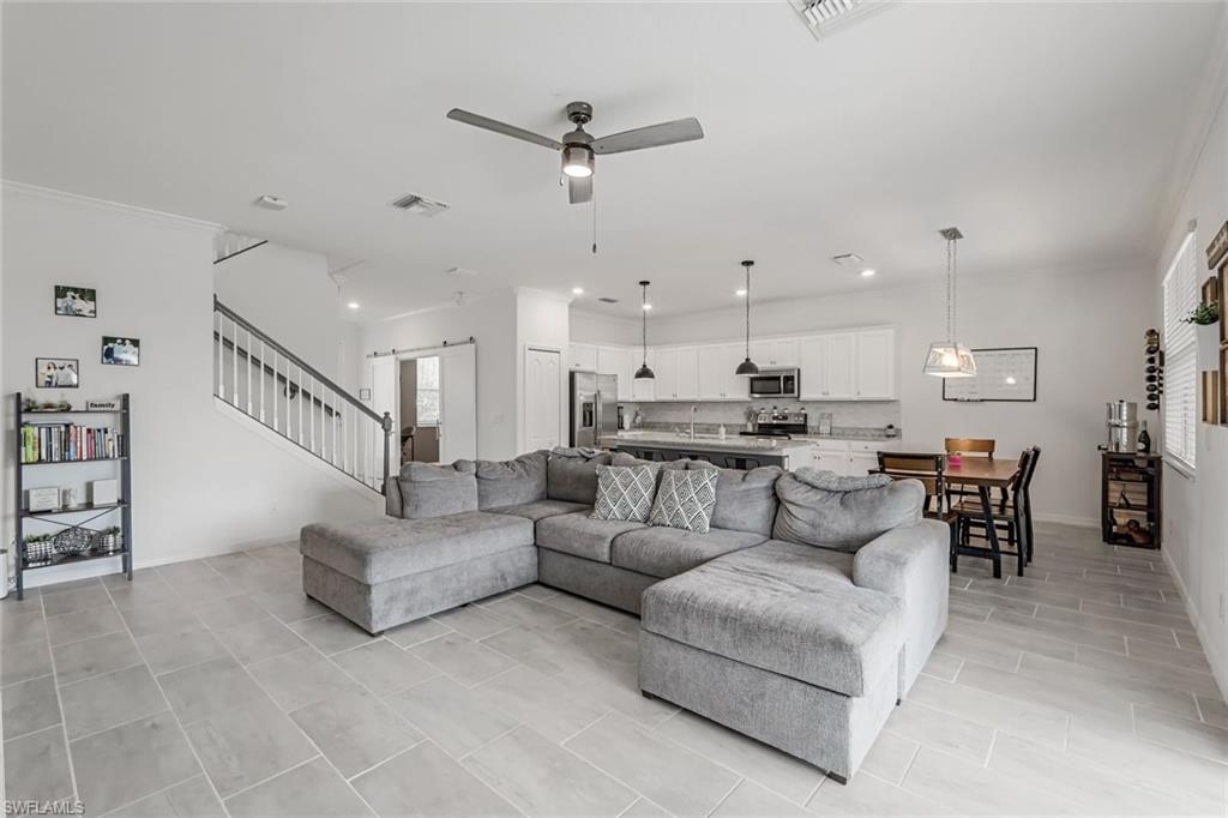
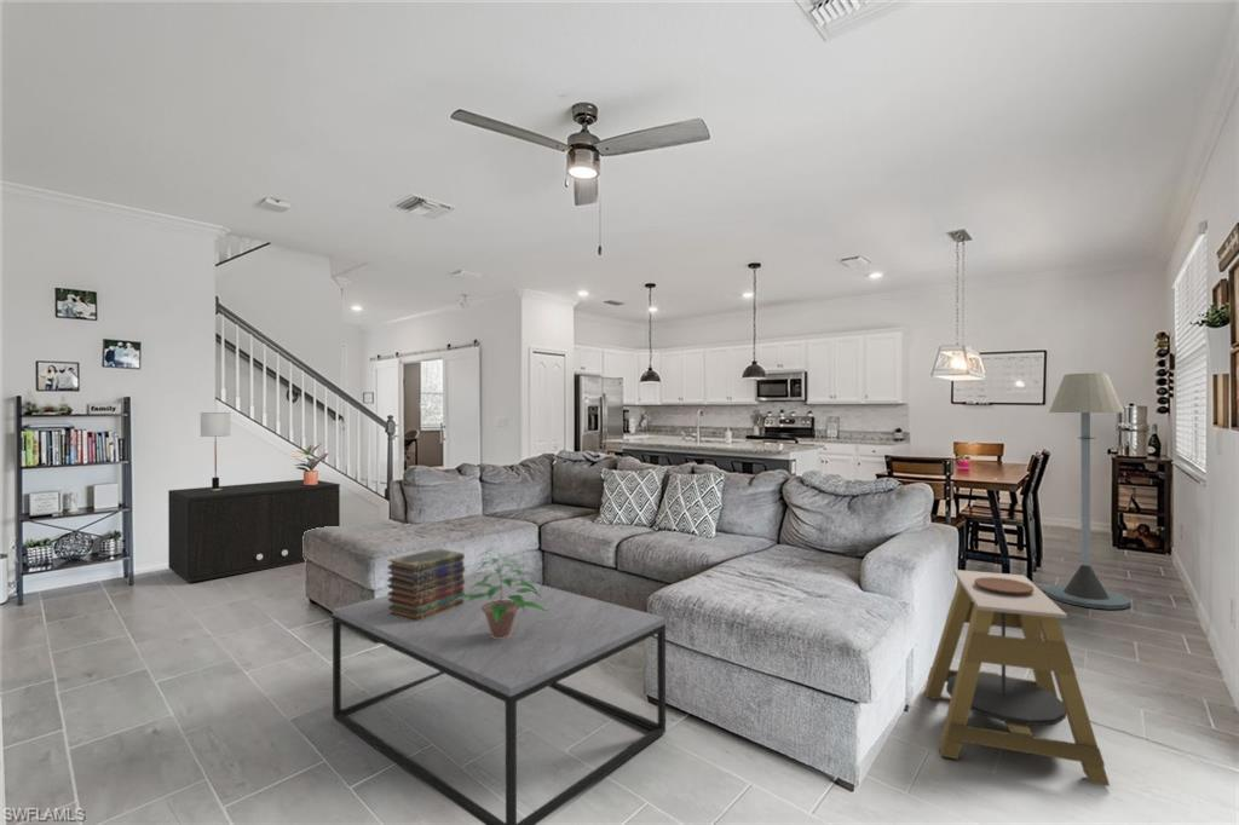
+ side table (1003, 658)
+ coffee table (495, 669)
+ floor lamp (1085, 485)
+ book stack (426, 582)
+ potted plant (307, 463)
+ storage cabinet (258, 524)
+ potted plant (501, 592)
+ table lamp (215, 450)
